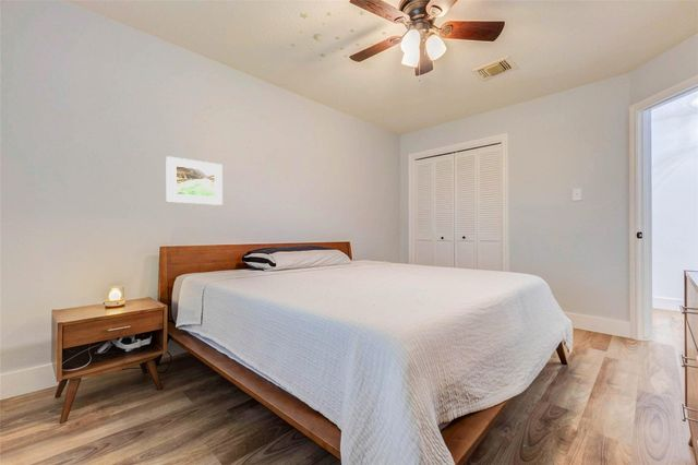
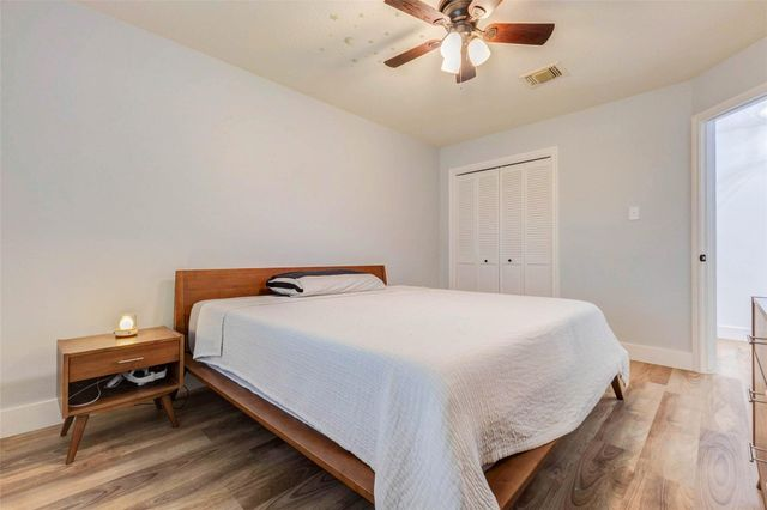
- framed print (195, 181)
